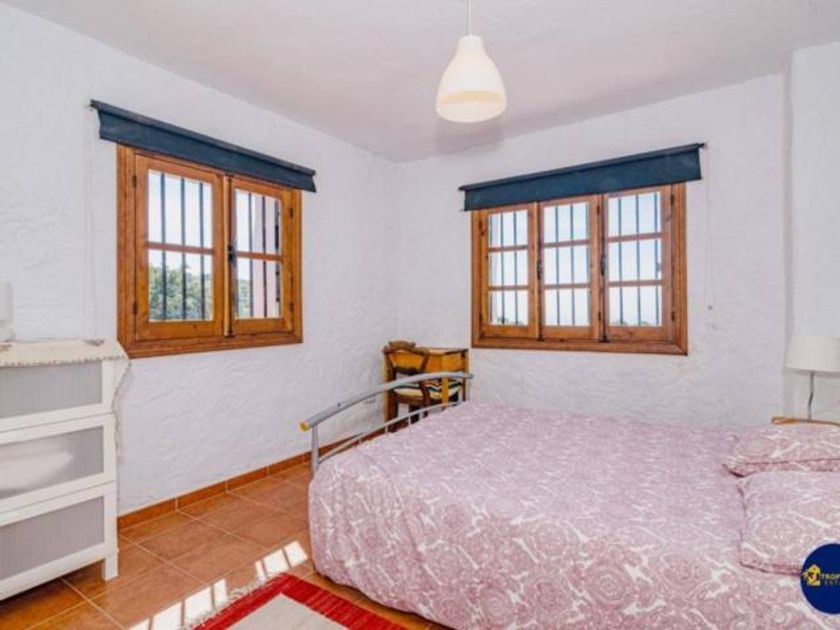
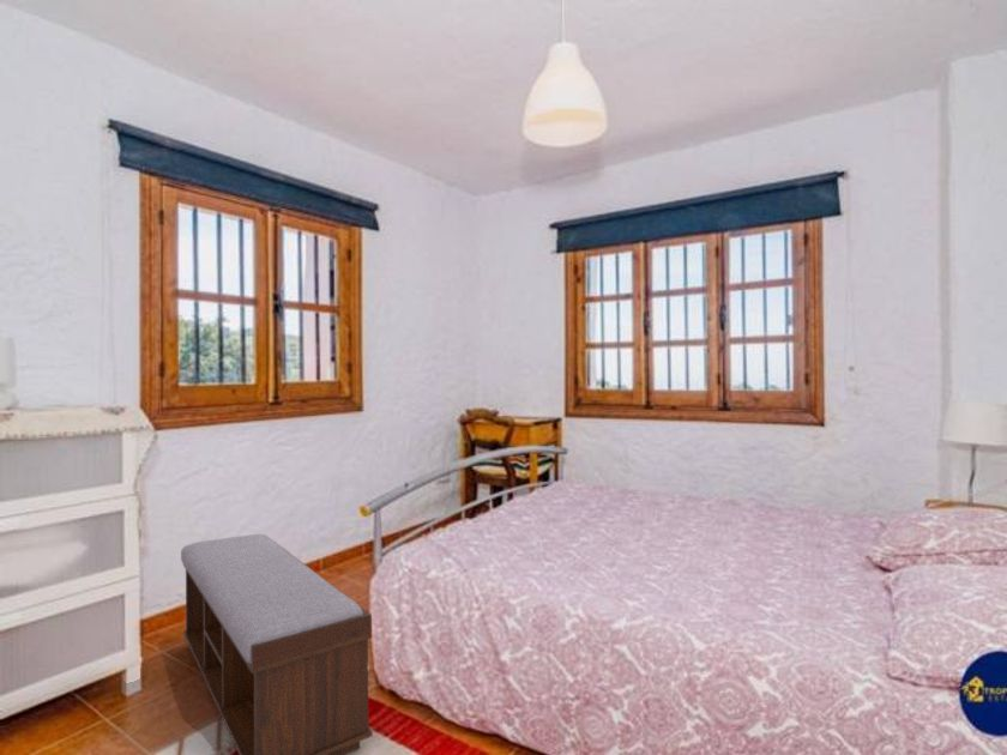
+ bench (259, 628)
